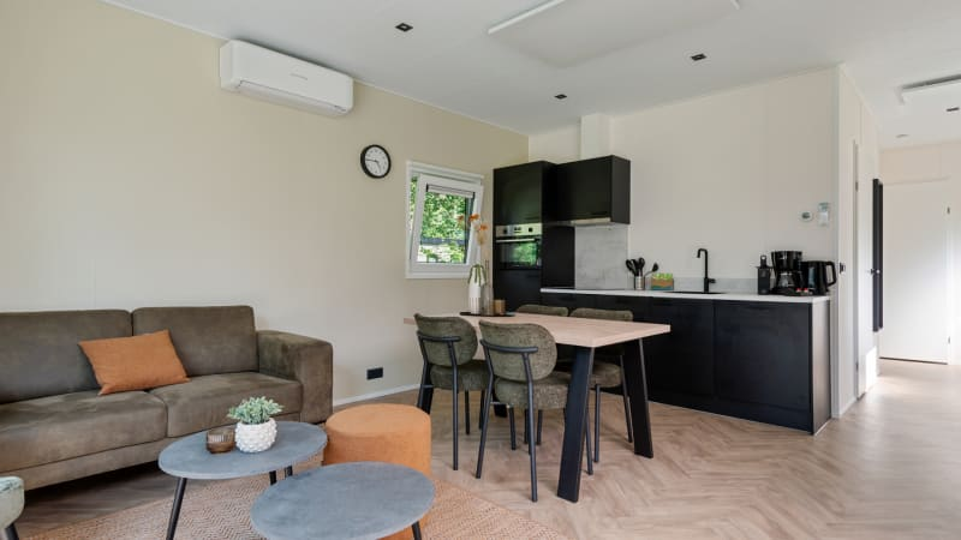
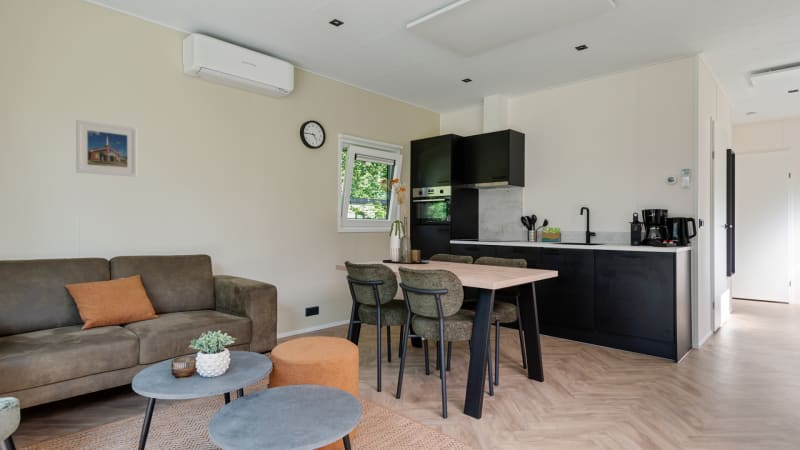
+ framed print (107, 149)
